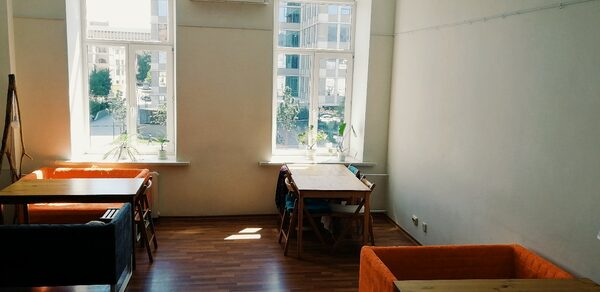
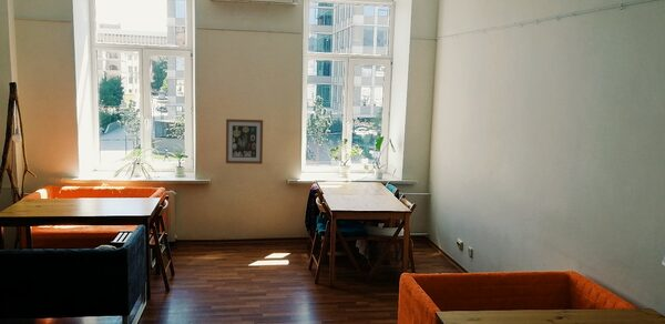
+ wall art (244, 141)
